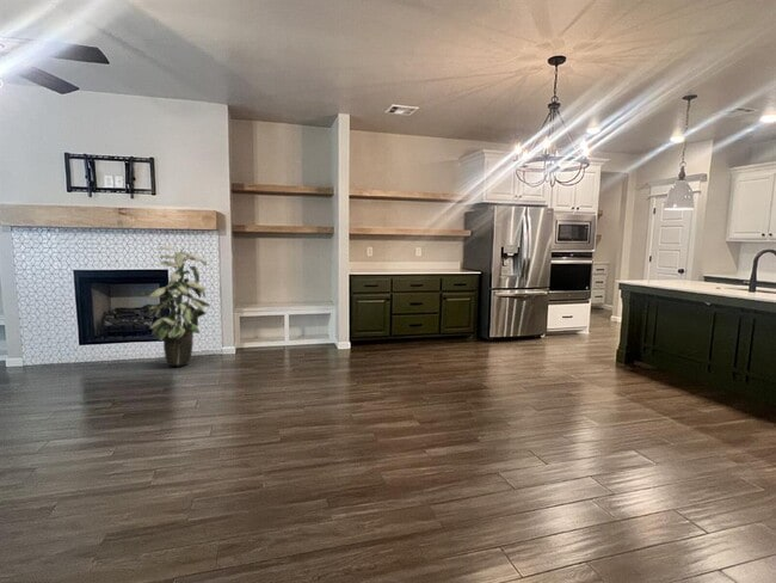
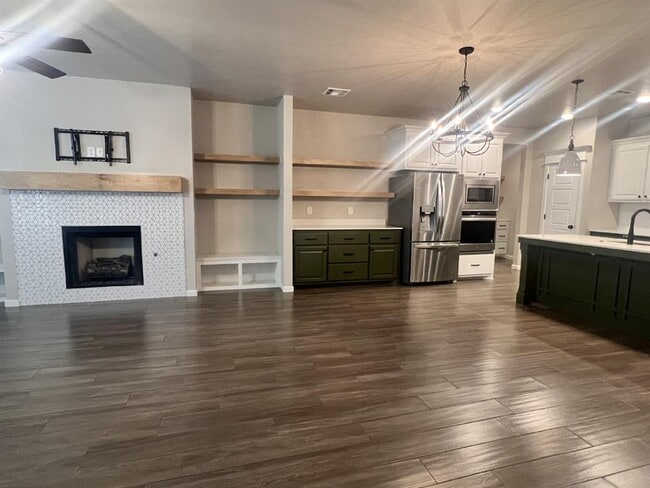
- indoor plant (175, 306)
